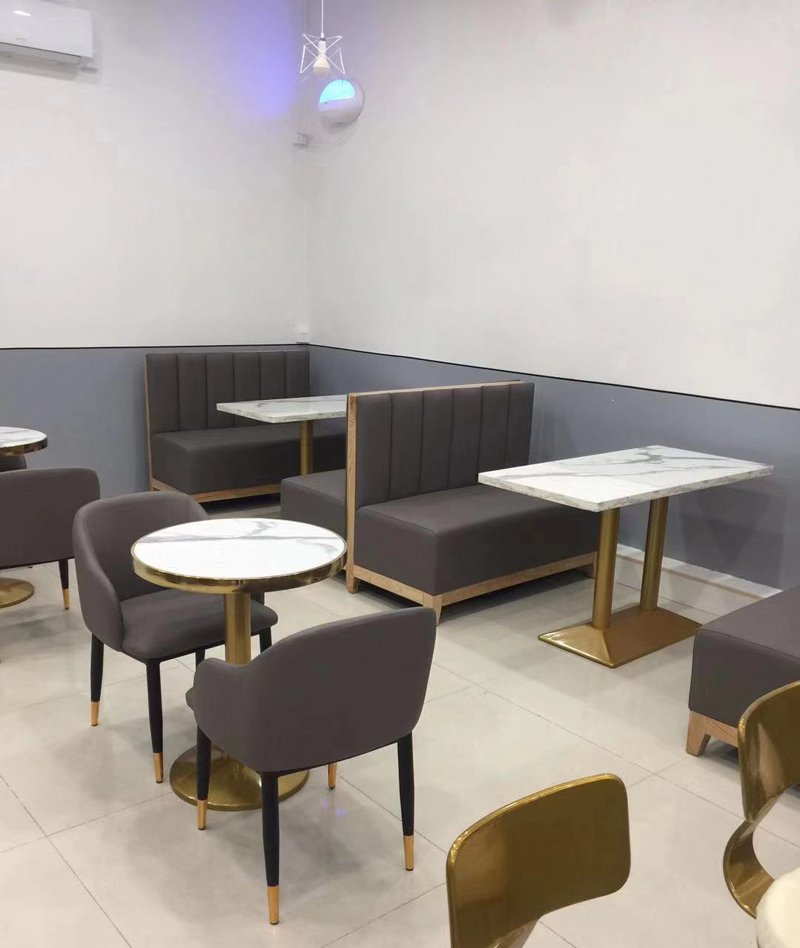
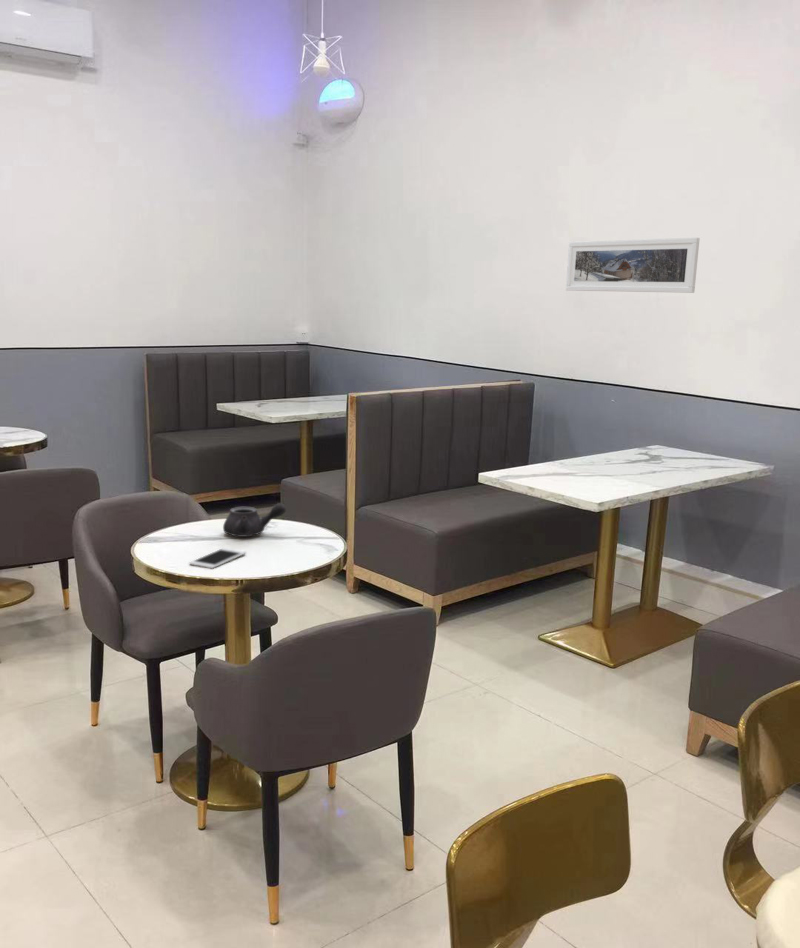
+ cell phone (218, 557)
+ teapot (254, 518)
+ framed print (628, 265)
